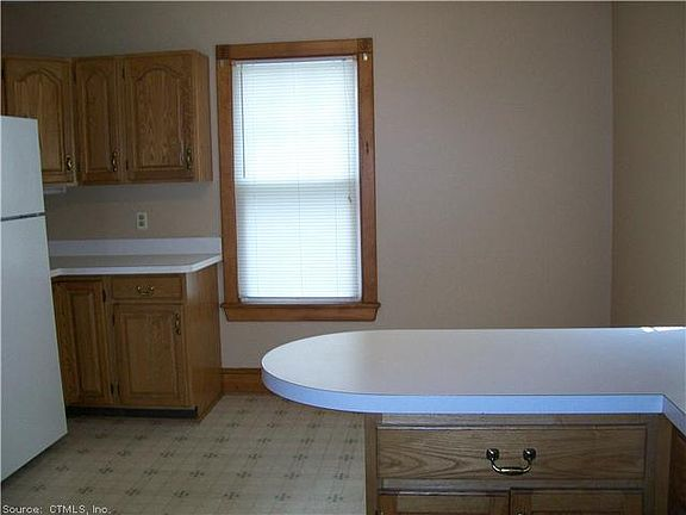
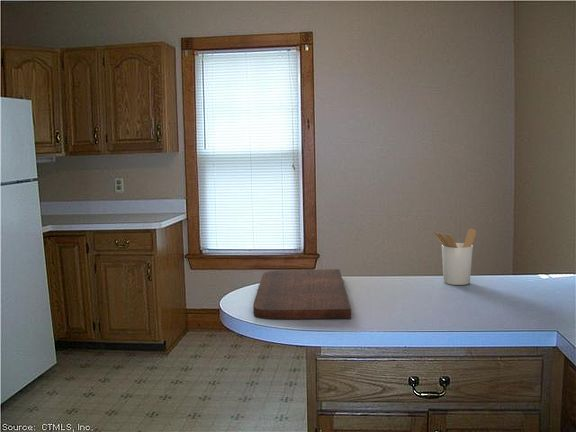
+ utensil holder (452, 255)
+ cutting board (301, 290)
